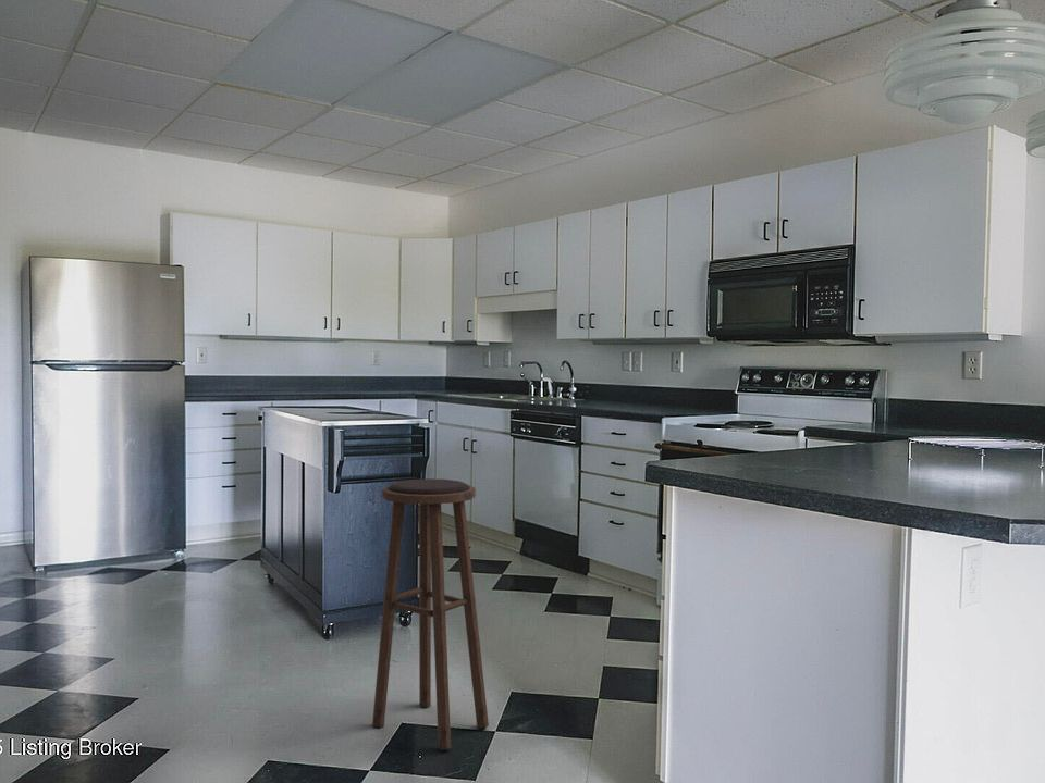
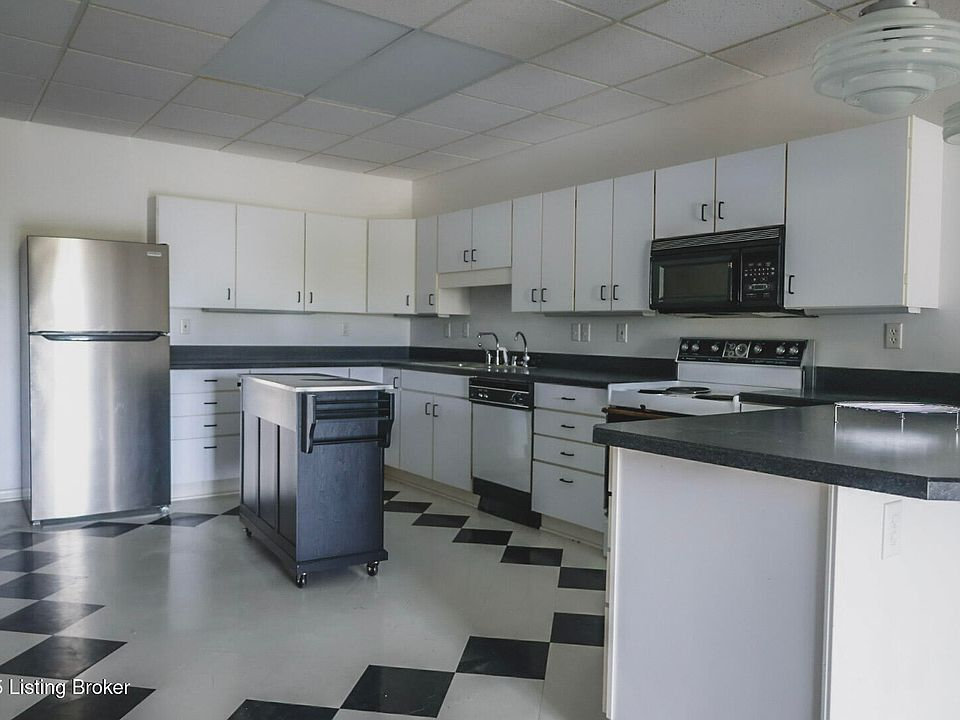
- stool (430, 605)
